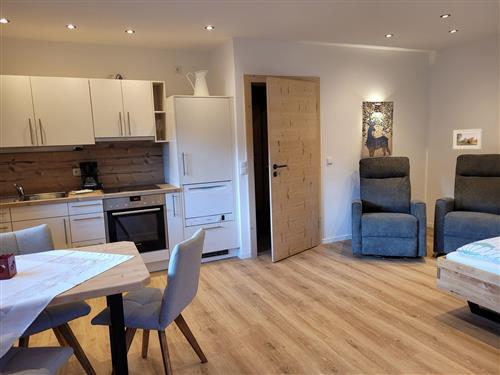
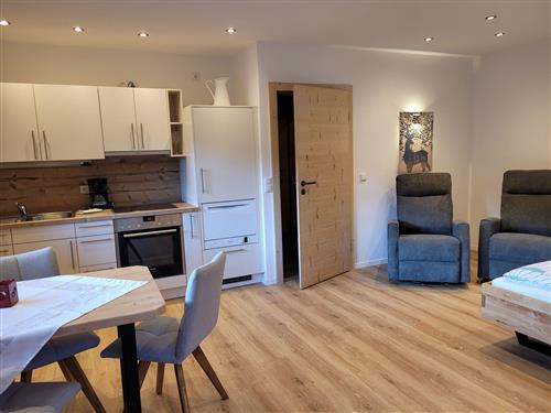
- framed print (467, 139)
